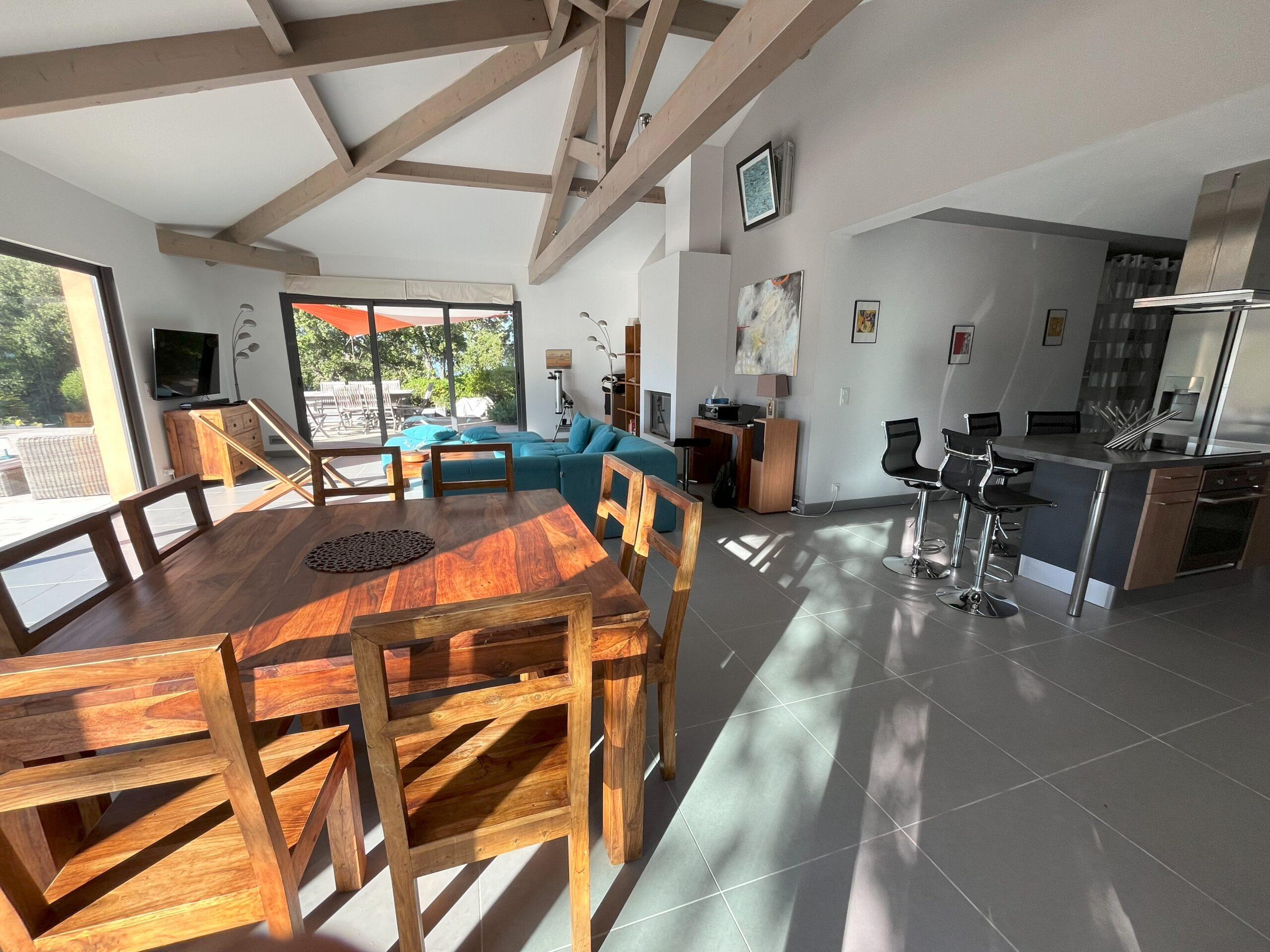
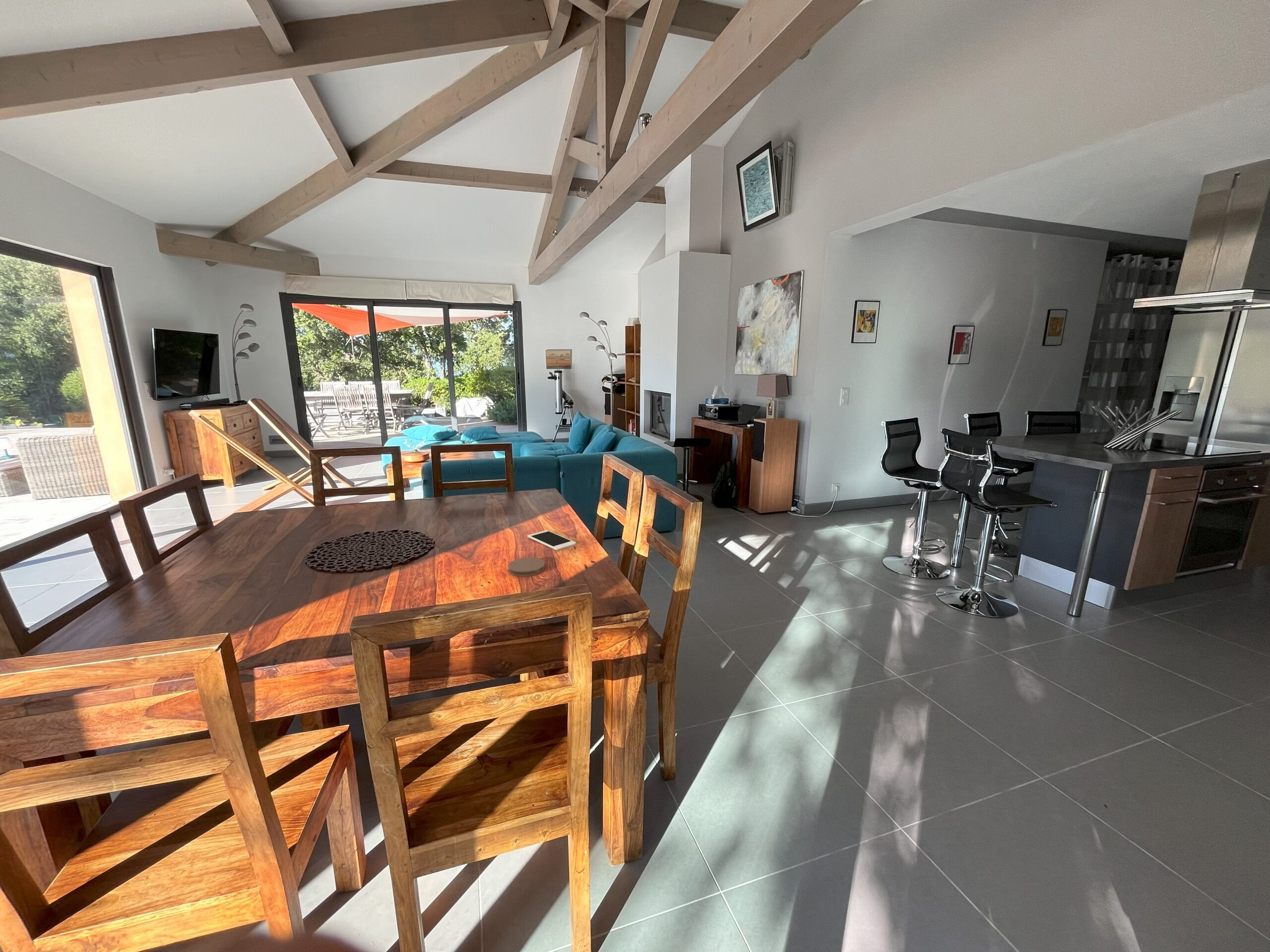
+ cell phone (551, 539)
+ coaster (526, 566)
